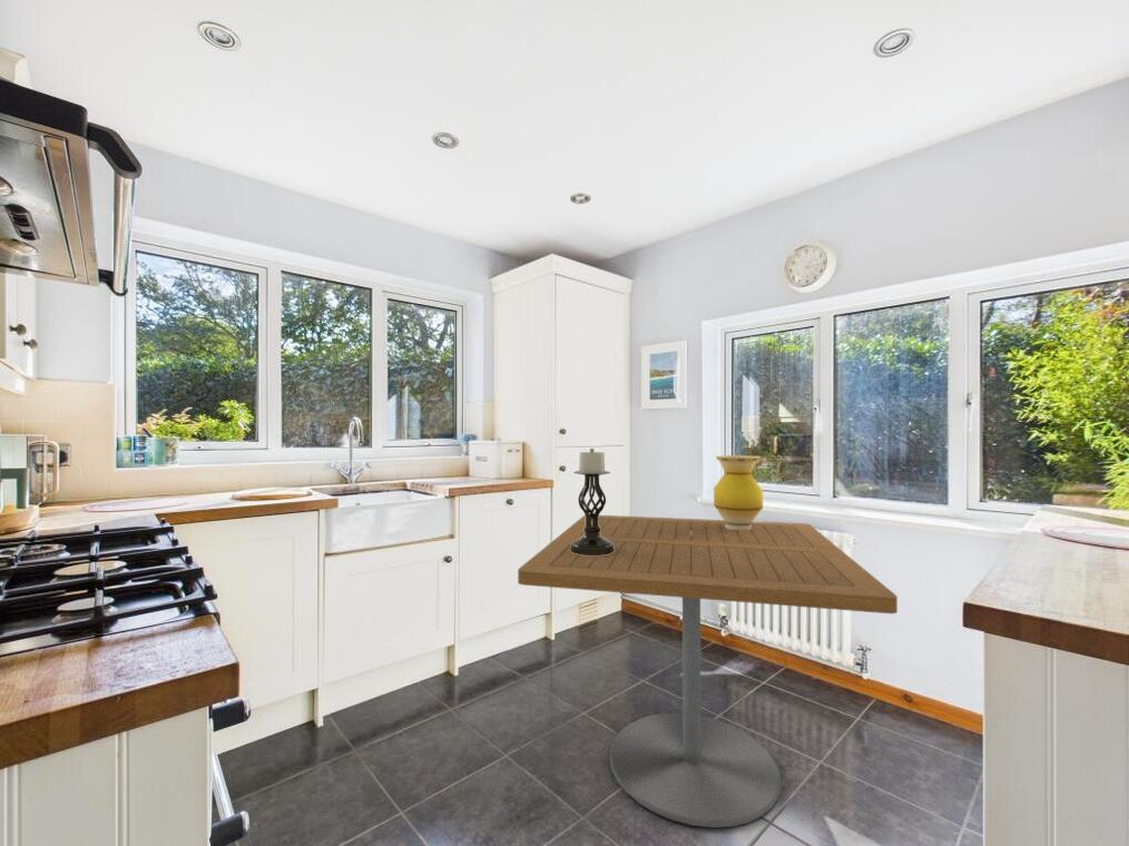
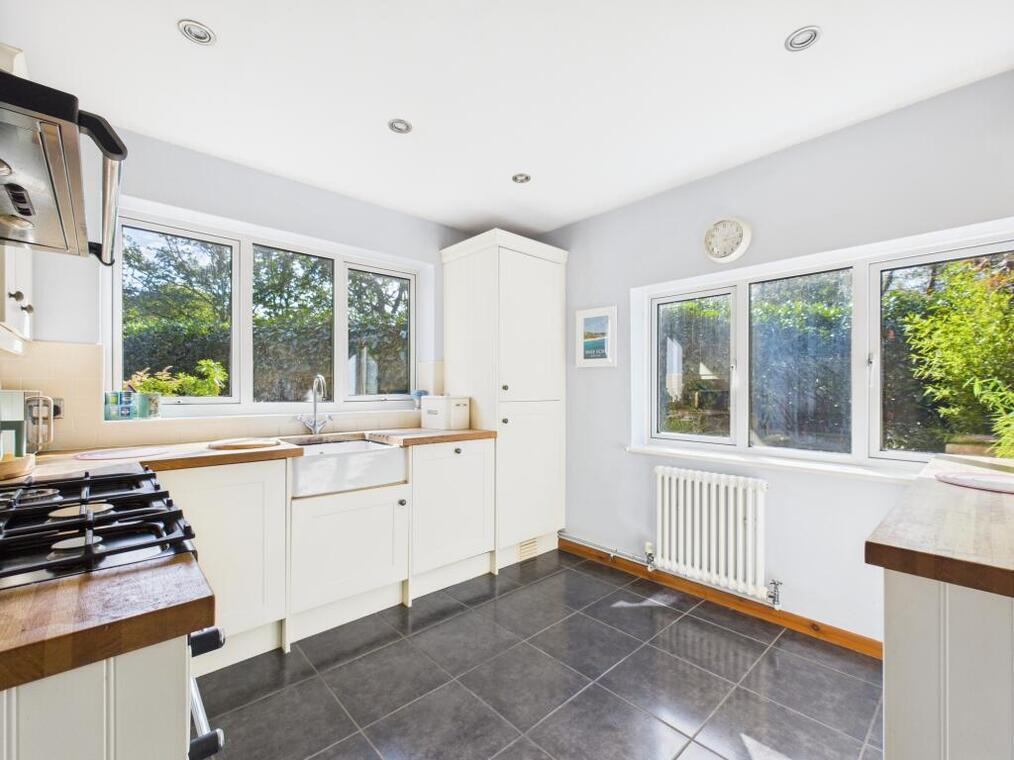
- candle holder (591, 498)
- vase (737, 491)
- dining table (691, 652)
